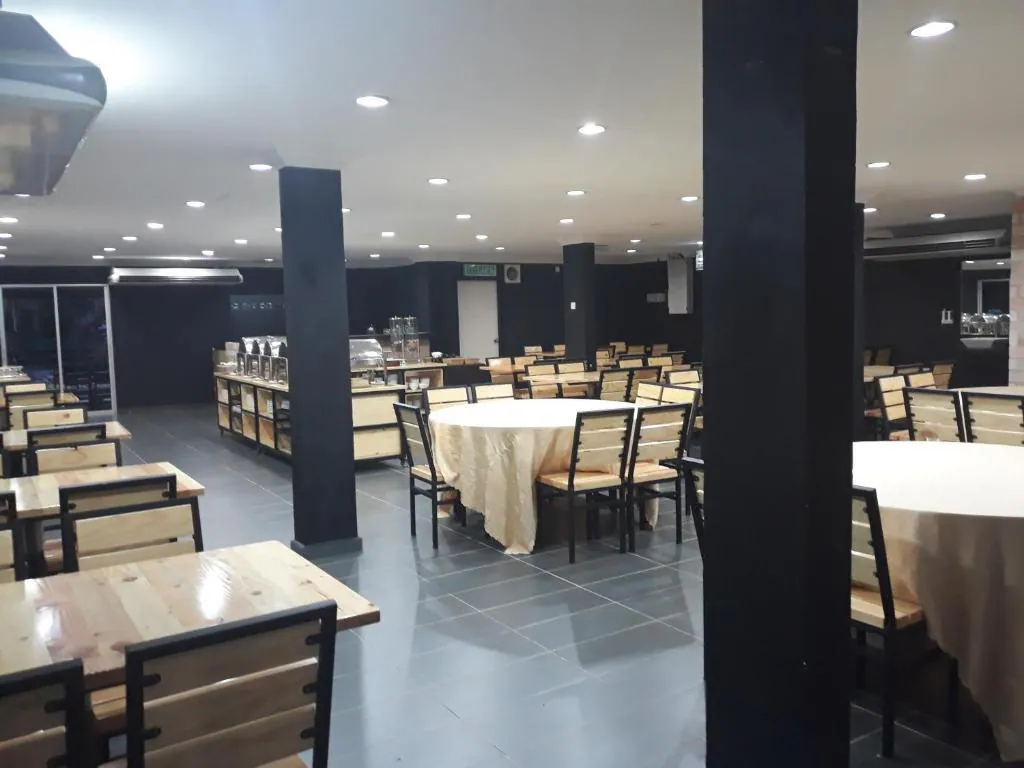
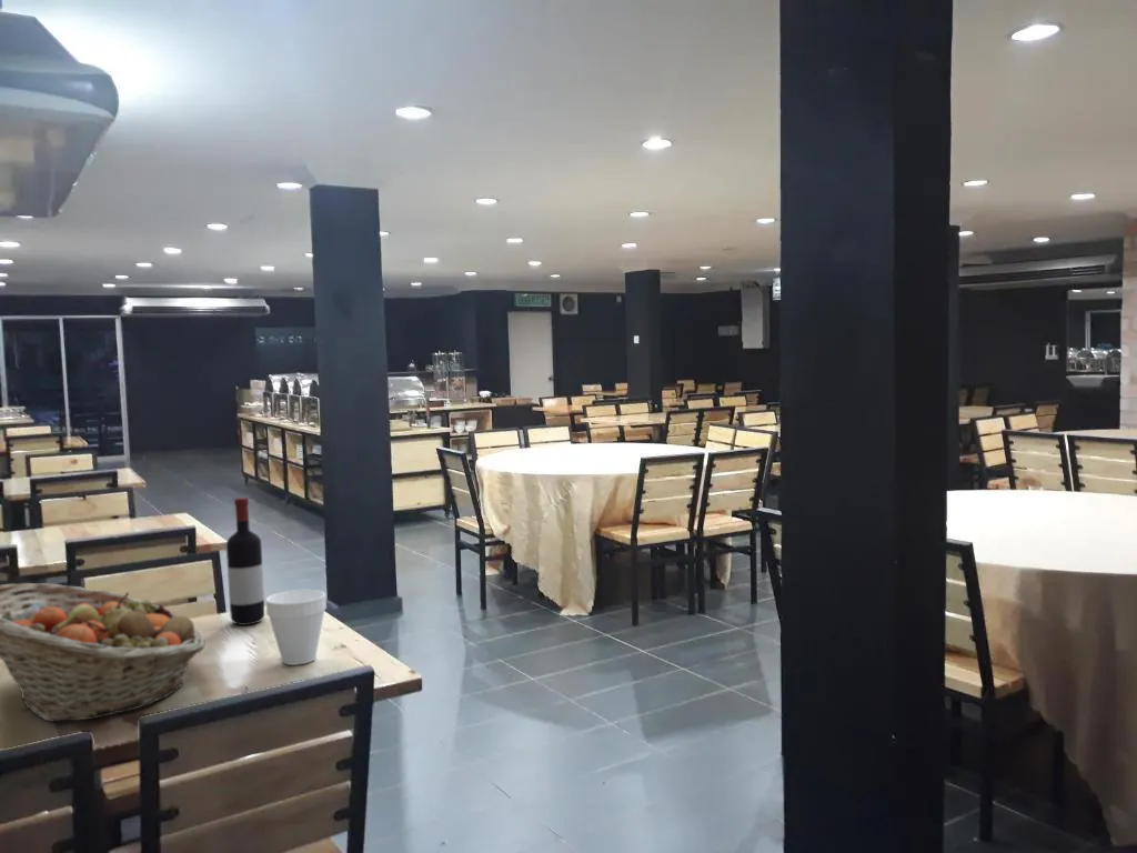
+ cup (296, 628)
+ fruit basket (92, 638)
+ wine bottle (244, 560)
